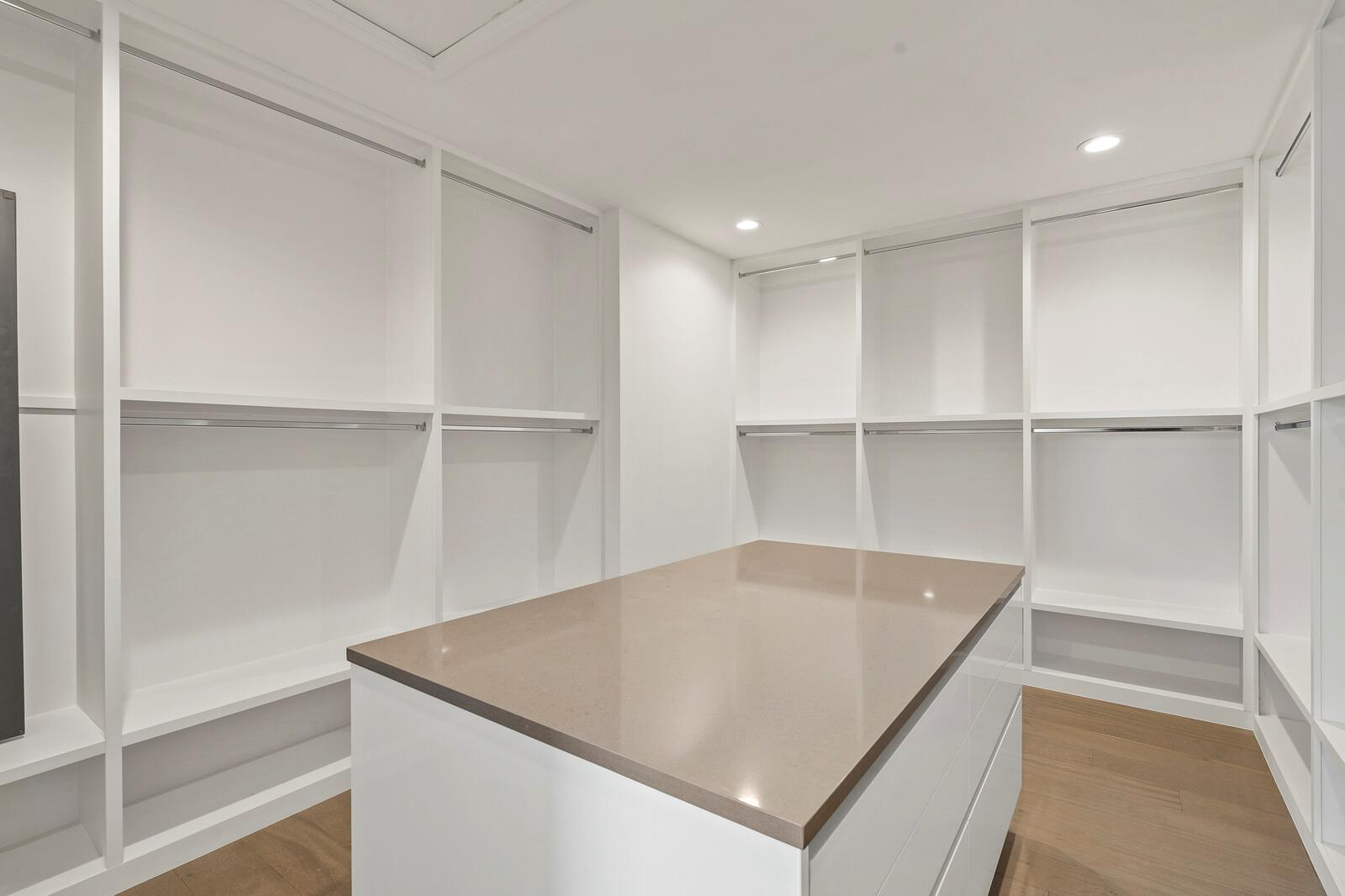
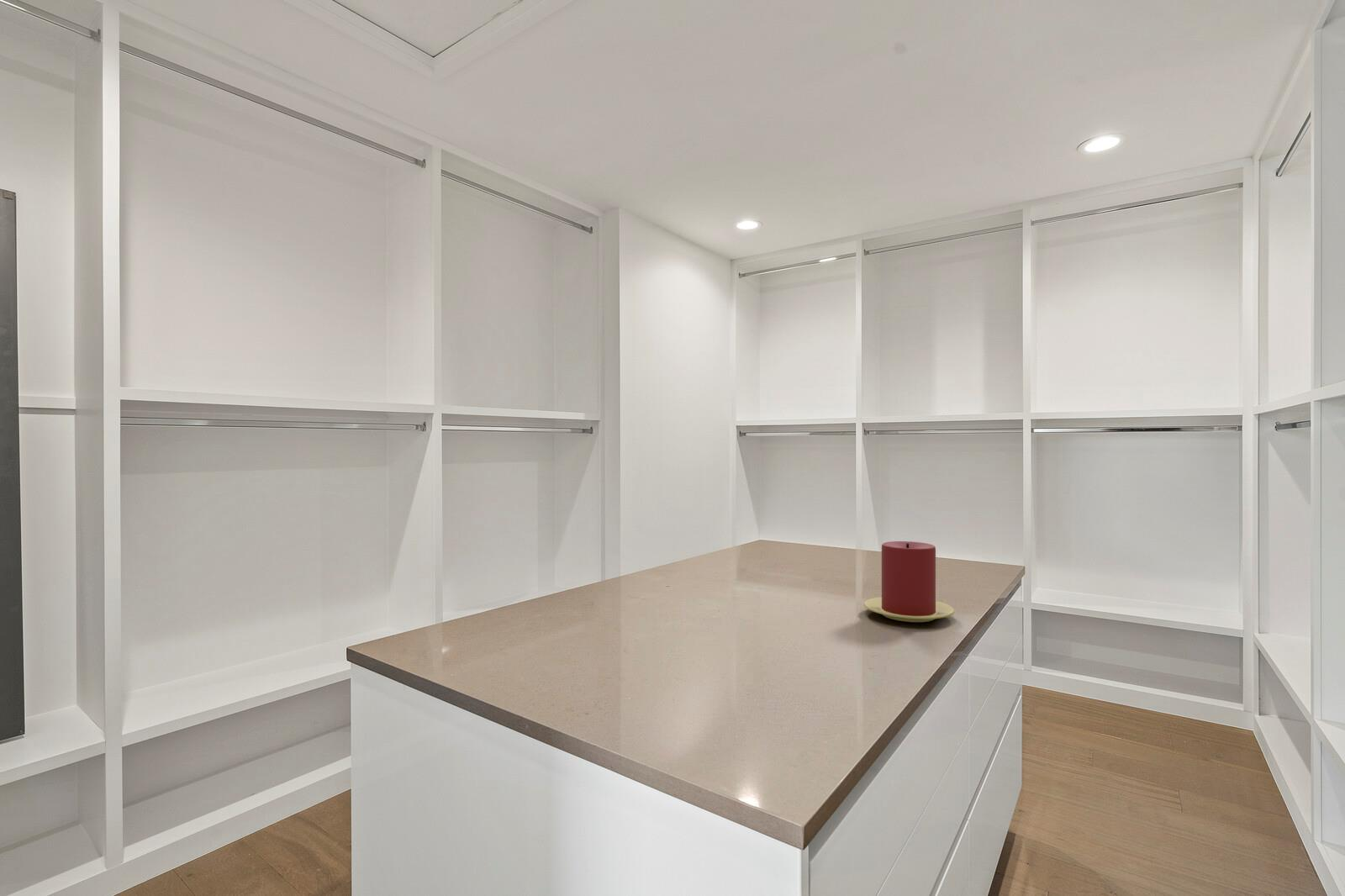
+ candle (908, 579)
